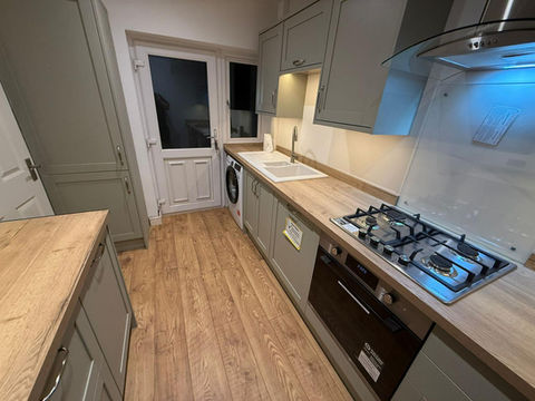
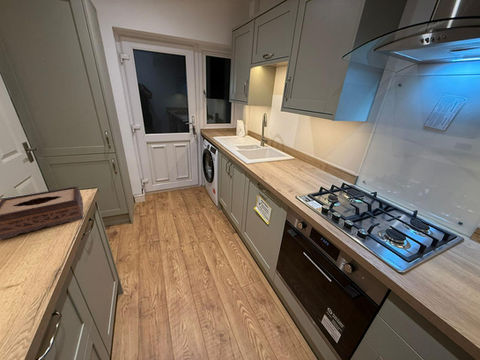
+ tissue box (44, 209)
